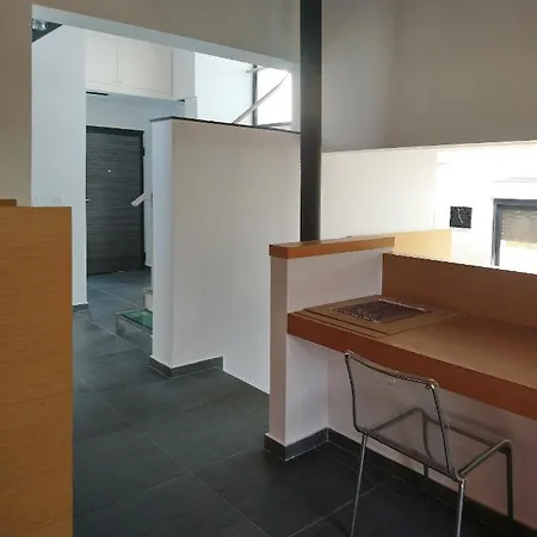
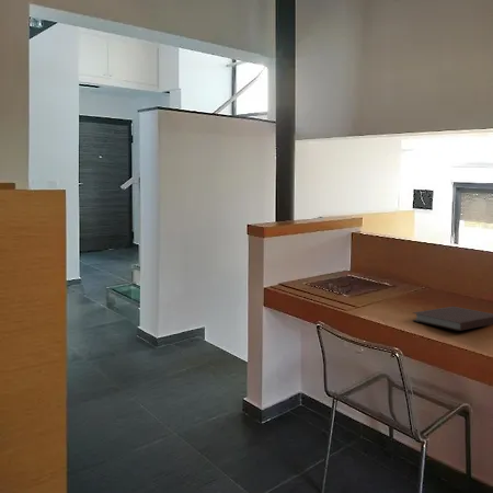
+ notebook (456, 318)
